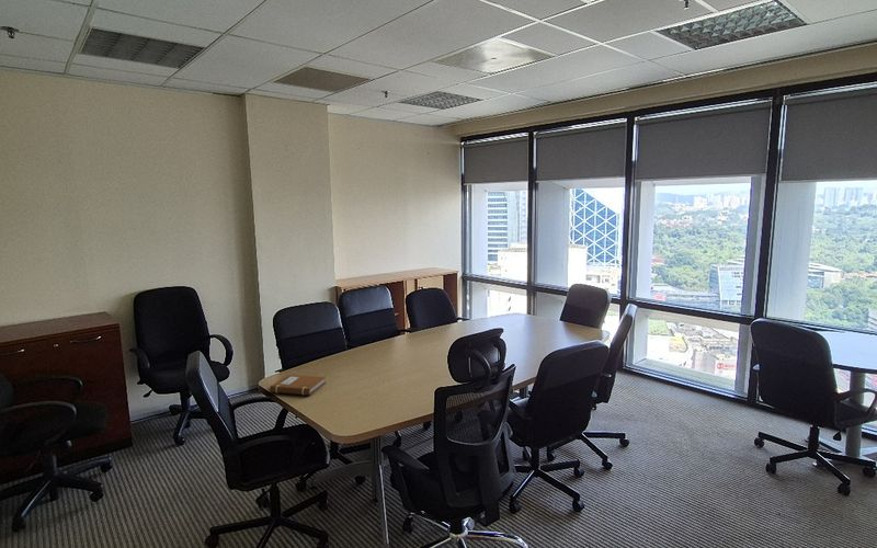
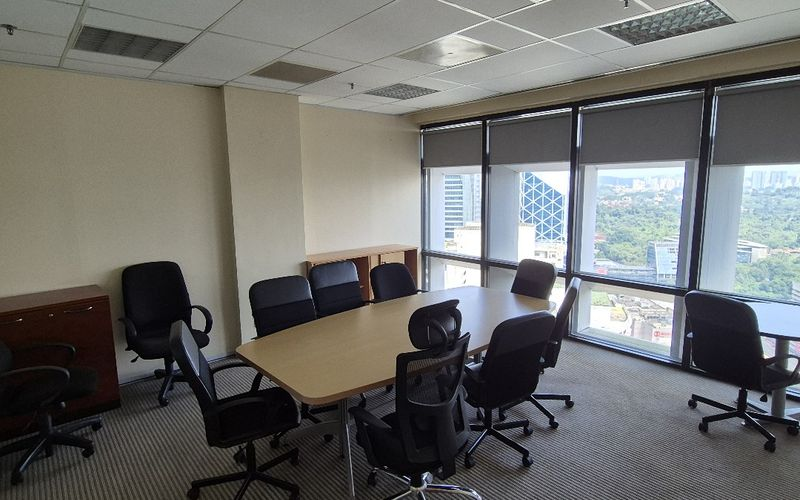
- notebook (297, 385)
